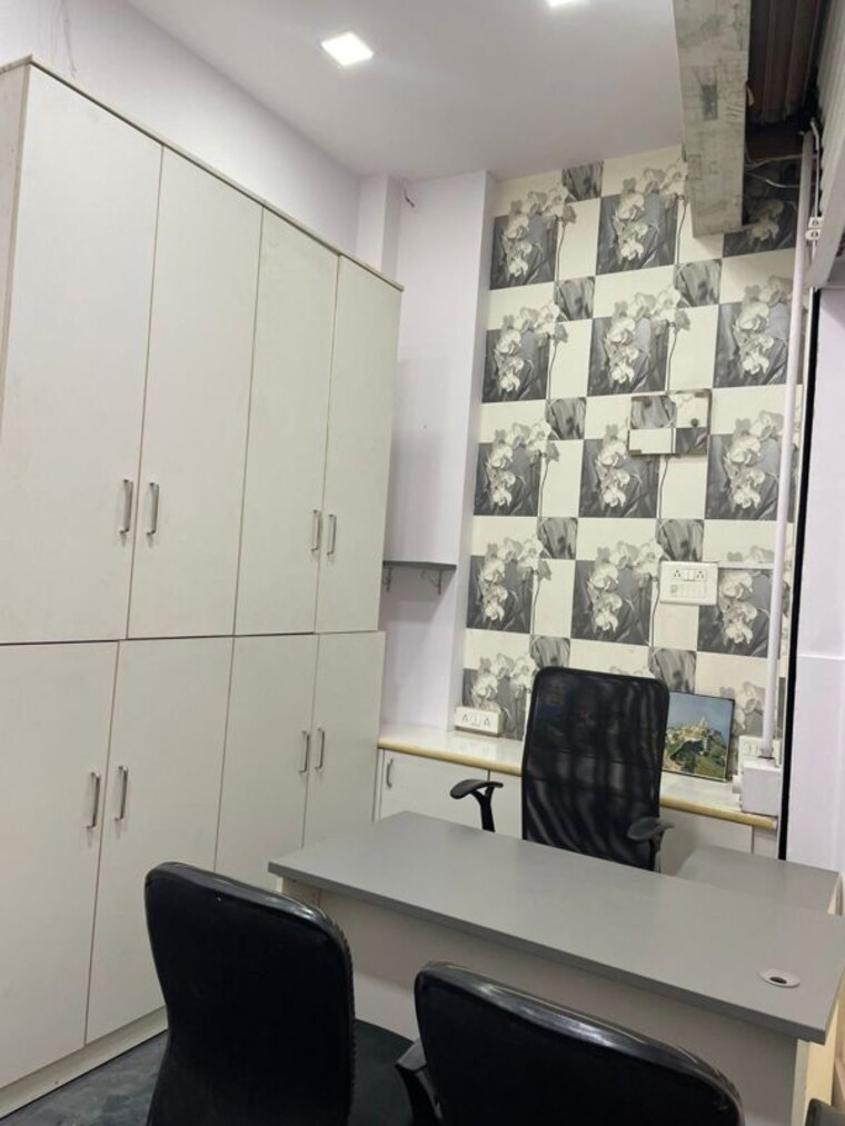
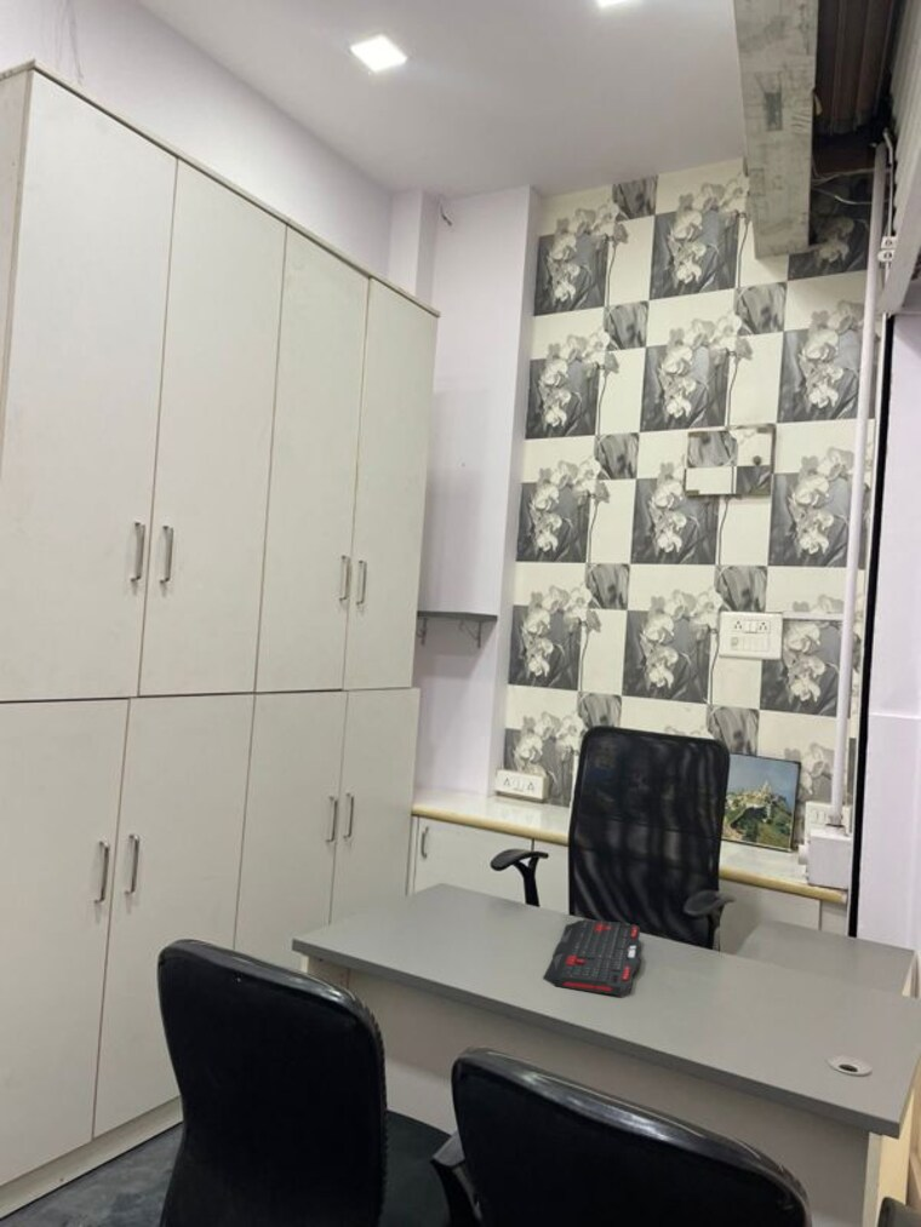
+ keyboard (596, 951)
